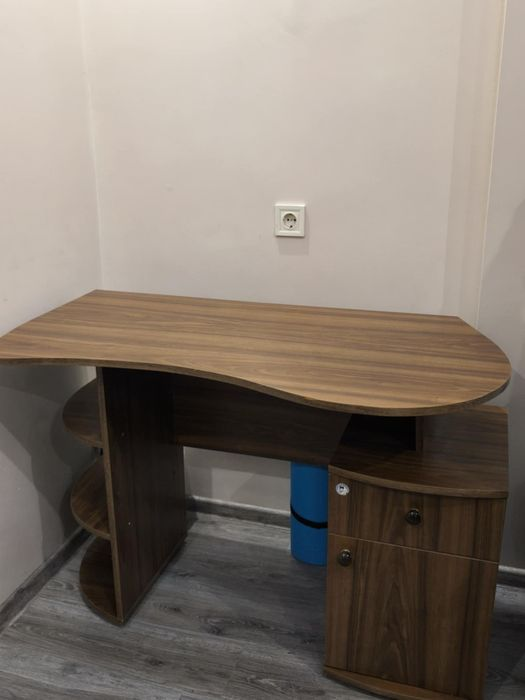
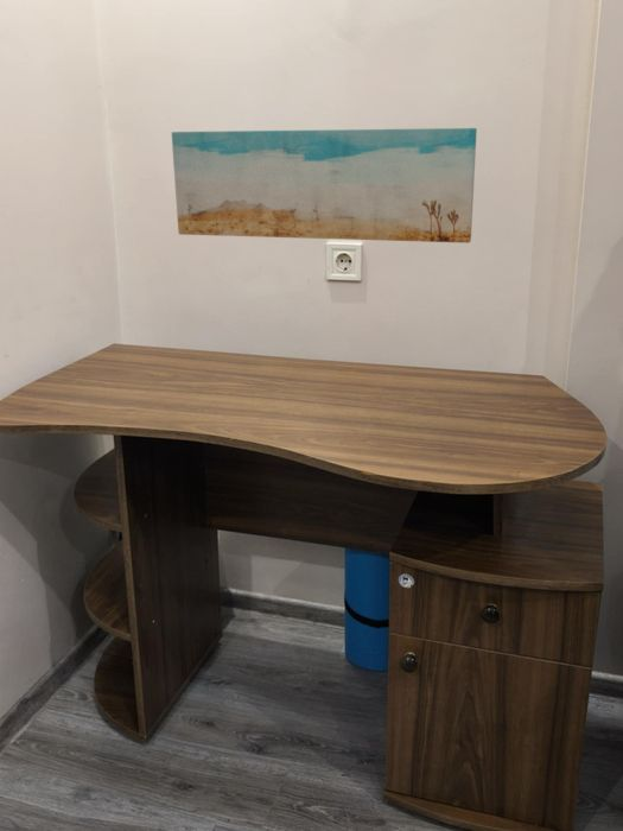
+ wall art (317, 184)
